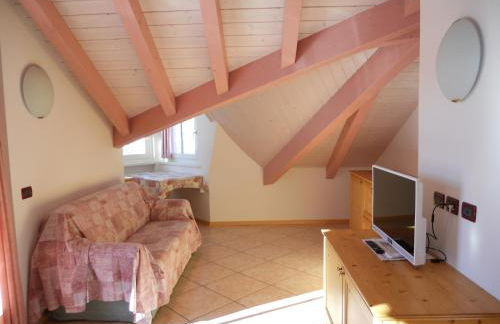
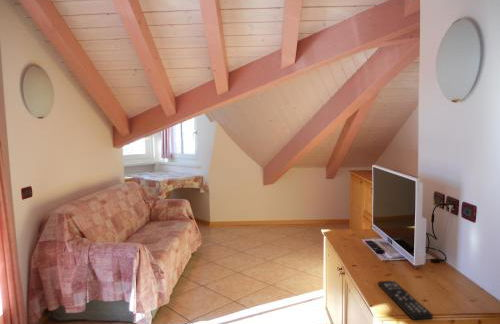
+ remote control (402, 297)
